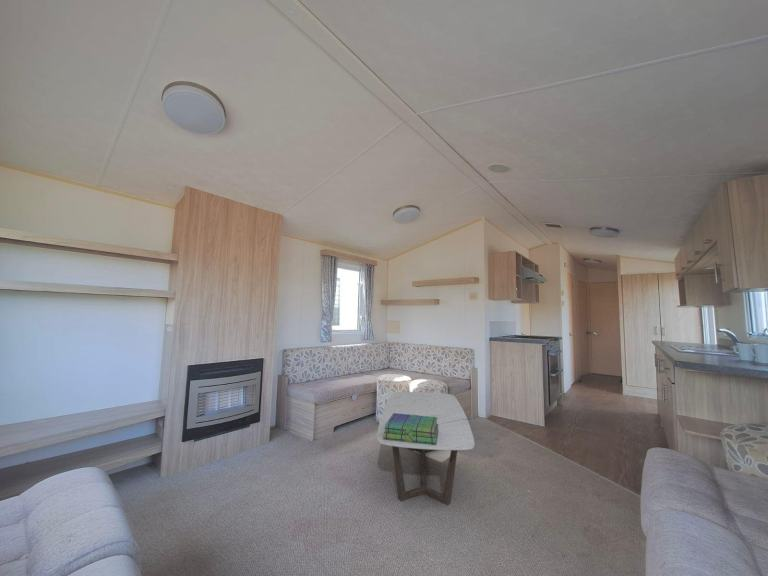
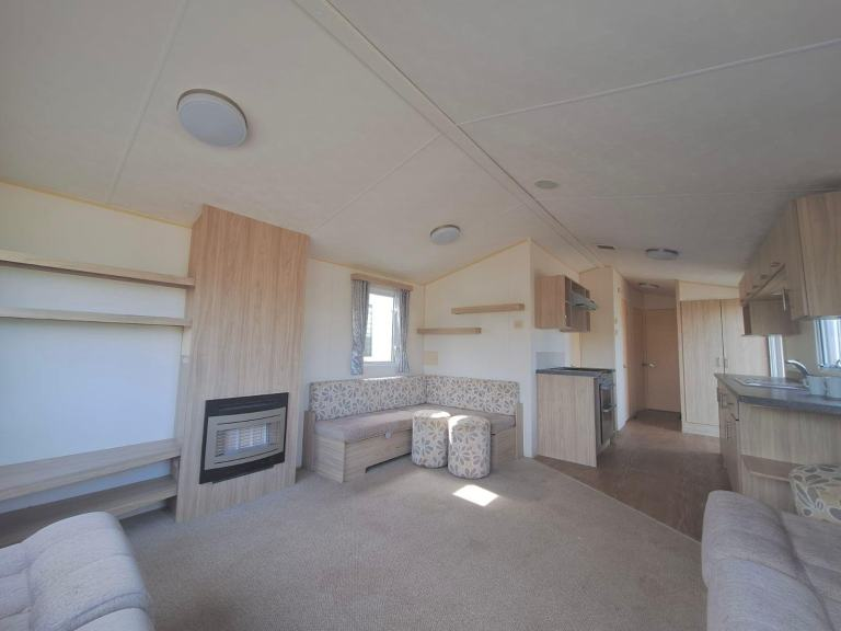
- coffee table (421, 443)
- stack of books (412, 427)
